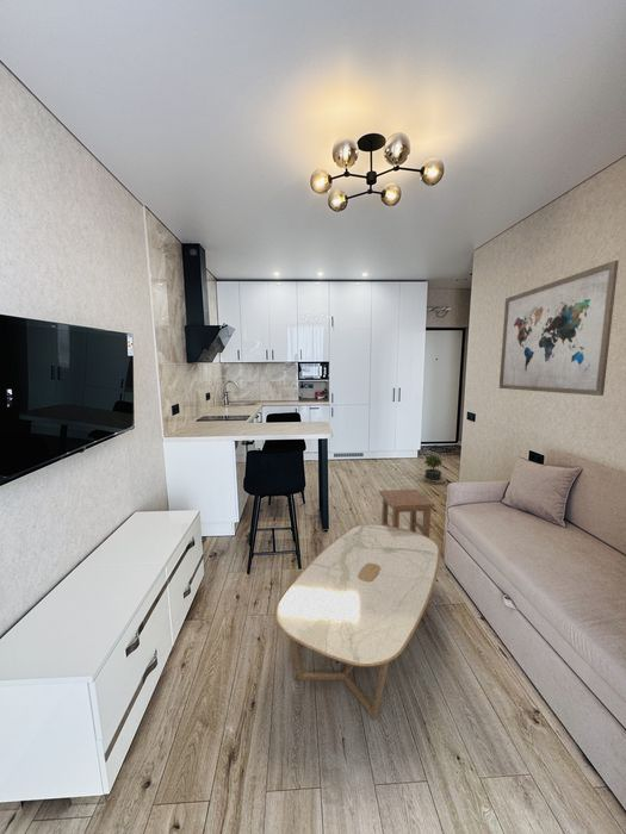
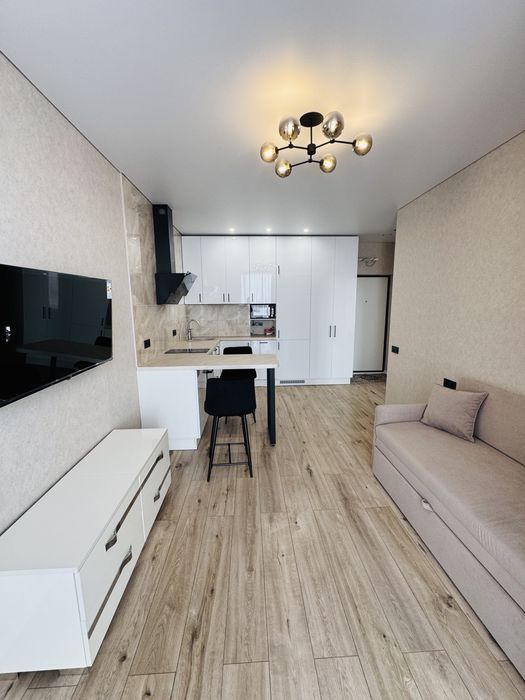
- coffee table (368, 603)
- wall art (545, 338)
- stool (398, 524)
- potted plant (430, 466)
